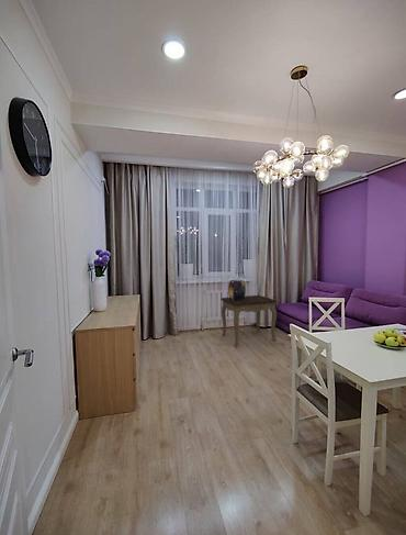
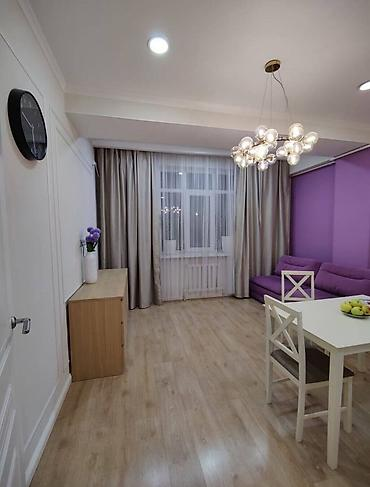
- side table (248, 311)
- decorative urn (236, 289)
